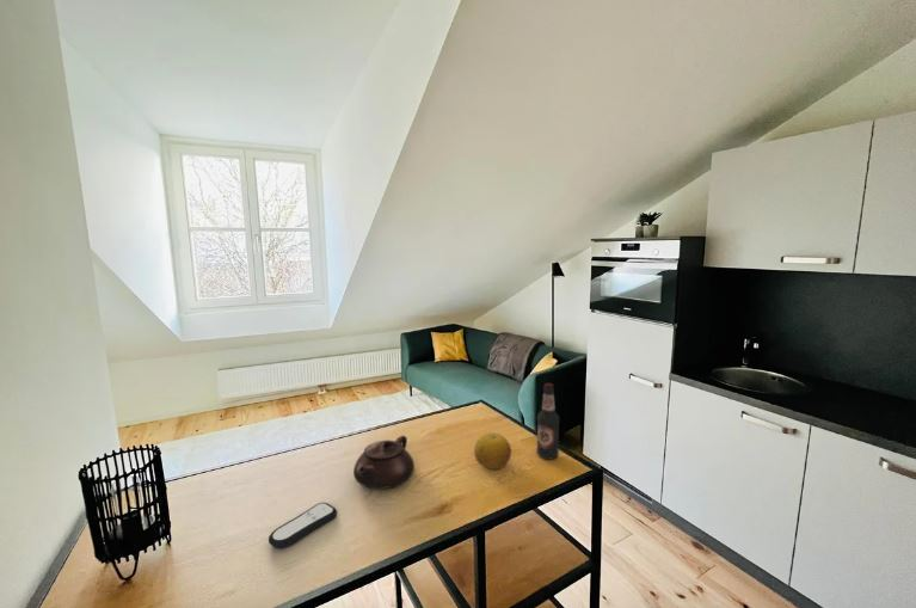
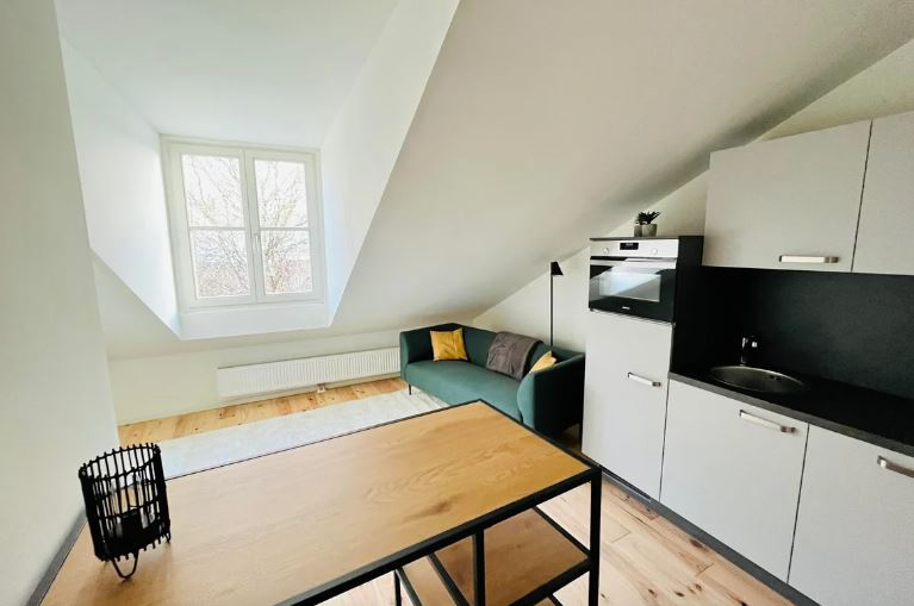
- remote control (303, 523)
- fruit (492, 450)
- bottle (548, 419)
- teapot (386, 459)
